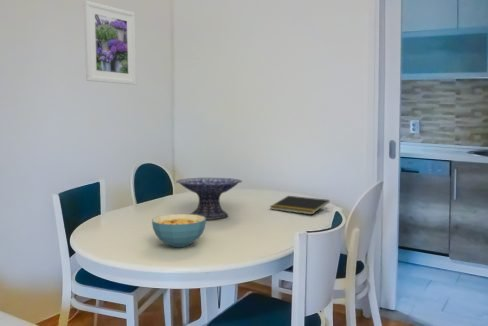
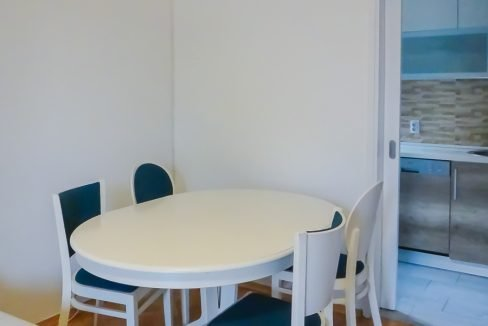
- decorative bowl (209, 197)
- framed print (111, 45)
- notepad (299, 204)
- cereal bowl (179, 232)
